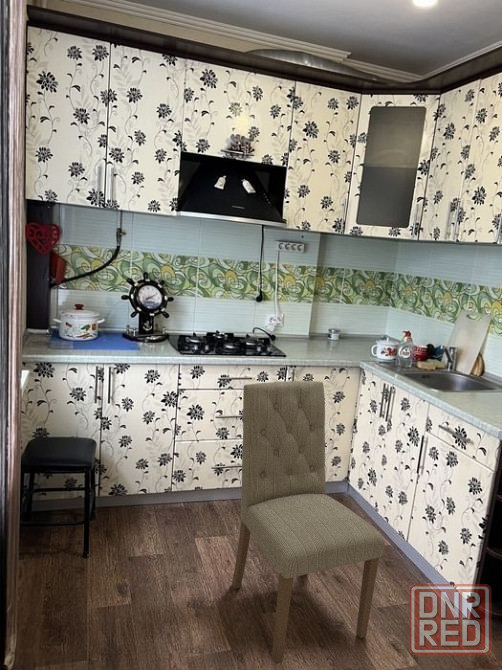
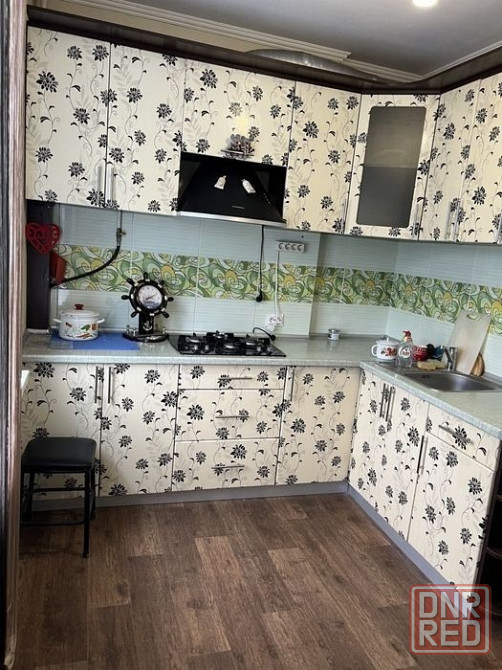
- dining chair (302, 506)
